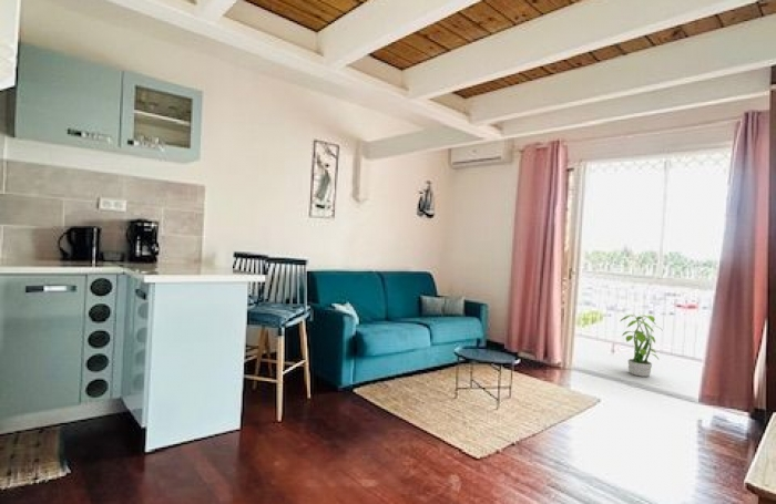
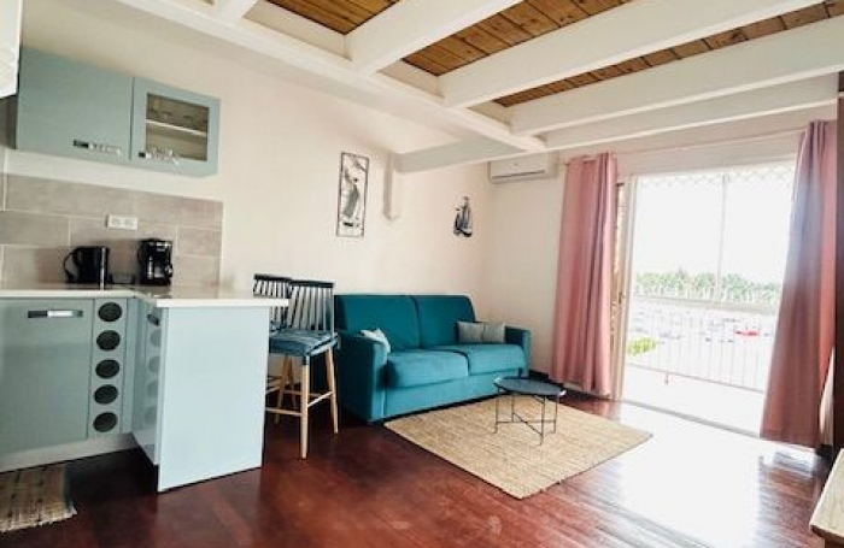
- potted plant (636, 342)
